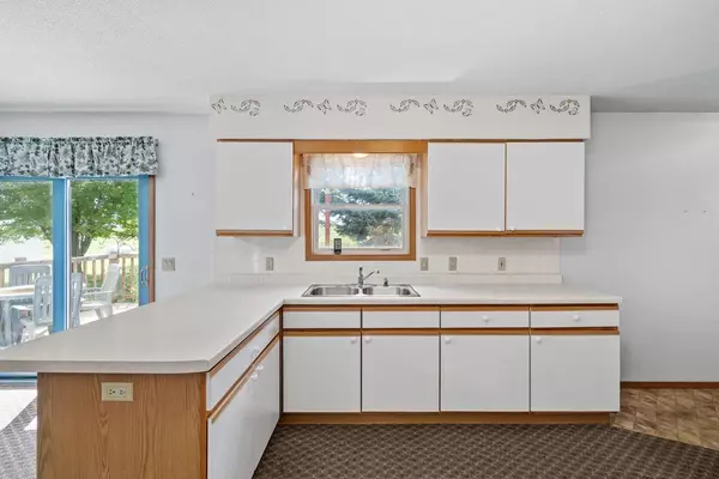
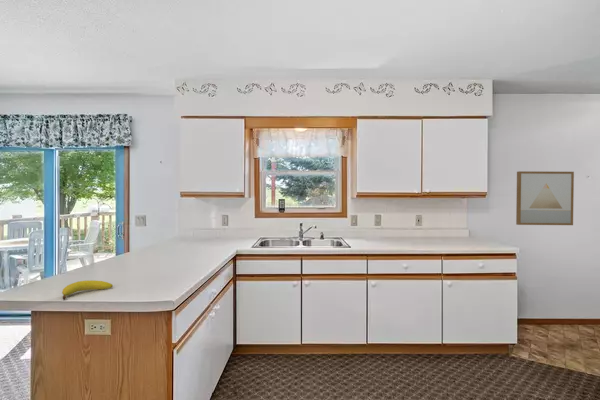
+ fruit (85, 286)
+ wall art (544, 198)
